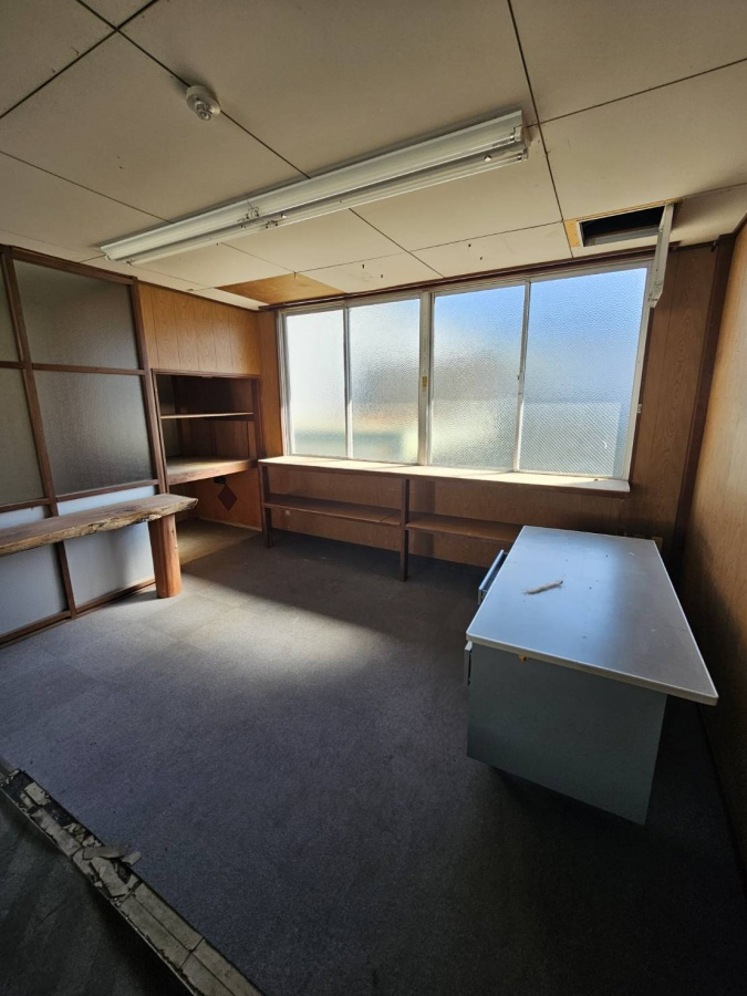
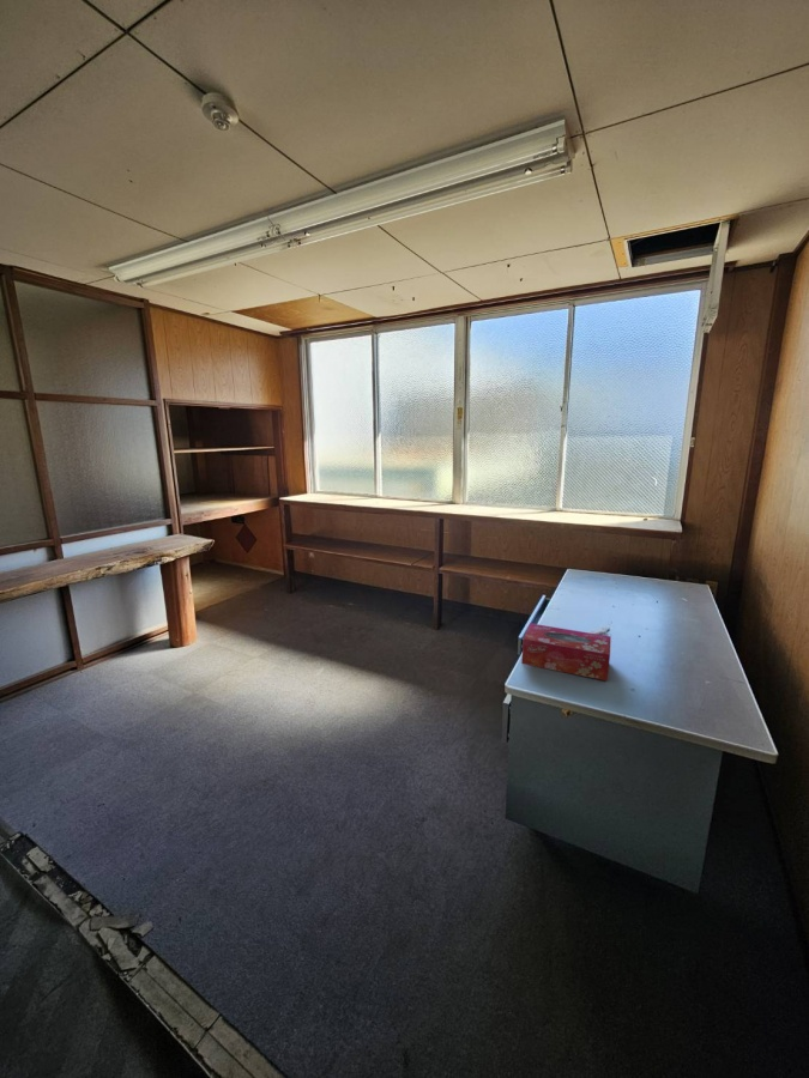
+ tissue box (566, 649)
